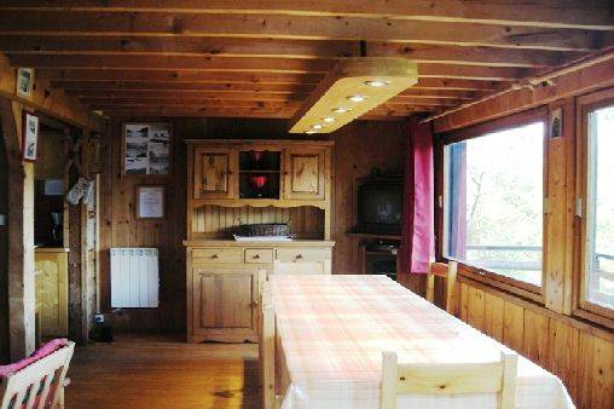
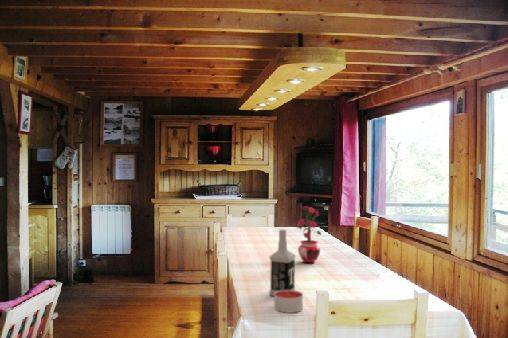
+ candle (288, 300)
+ potted plant (310, 233)
+ vodka (282, 262)
